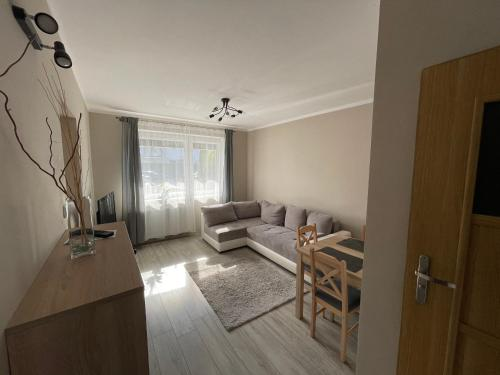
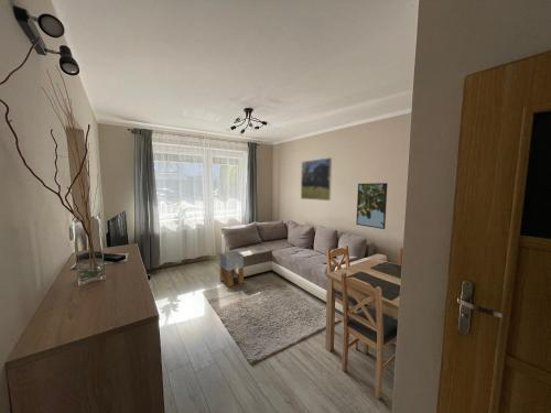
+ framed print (370, 205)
+ stool (231, 268)
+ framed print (315, 180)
